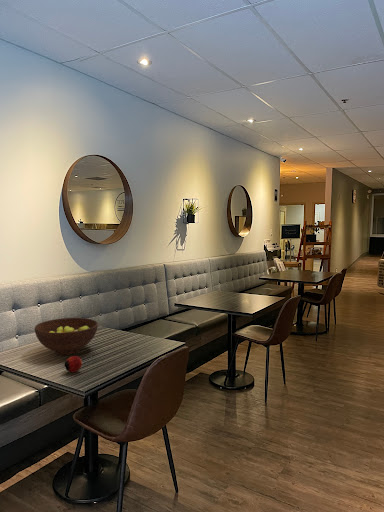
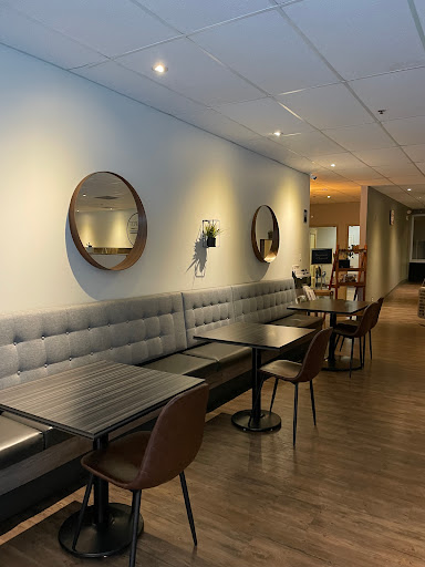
- fruit bowl (67, 338)
- apple (73, 364)
